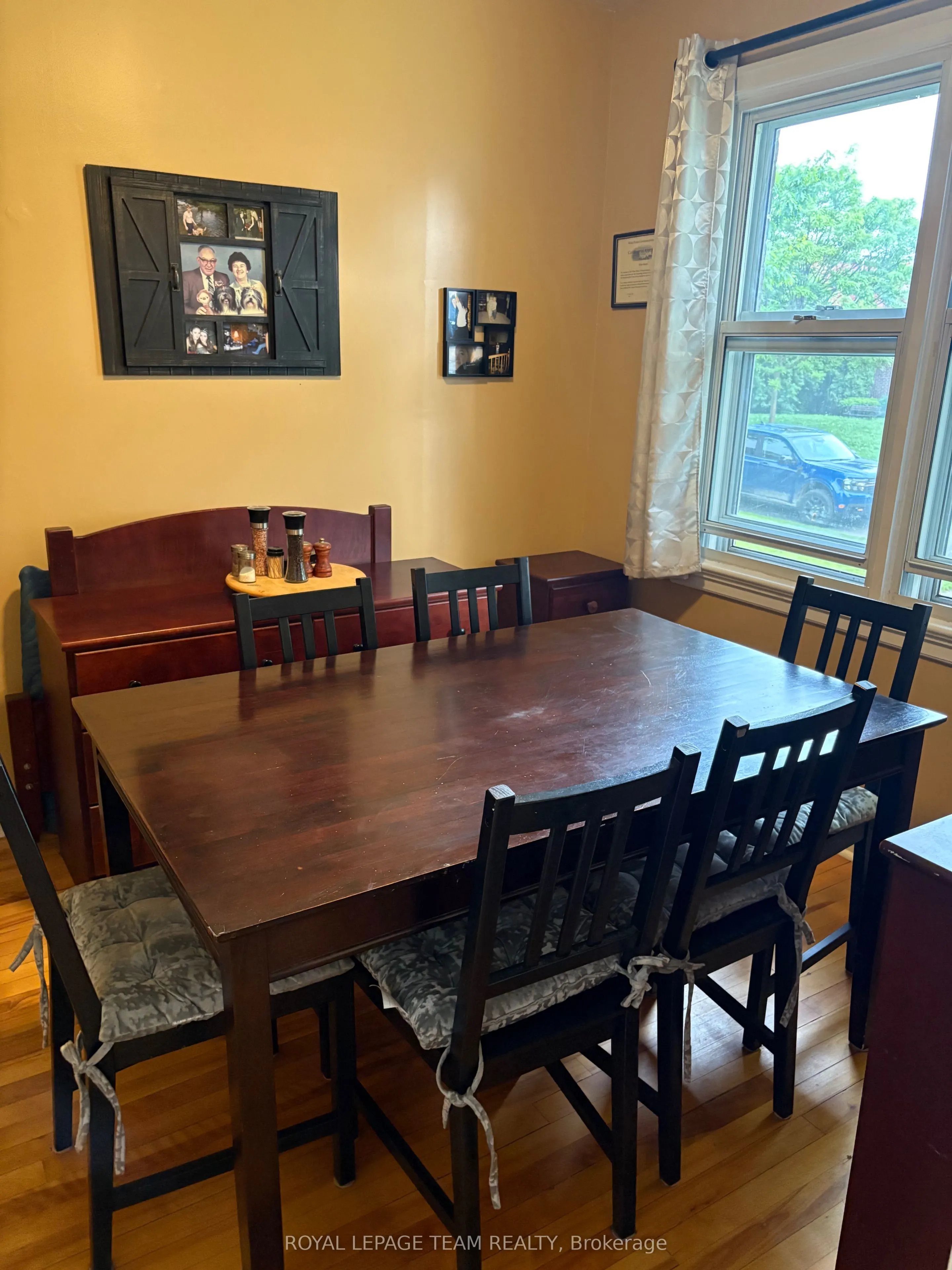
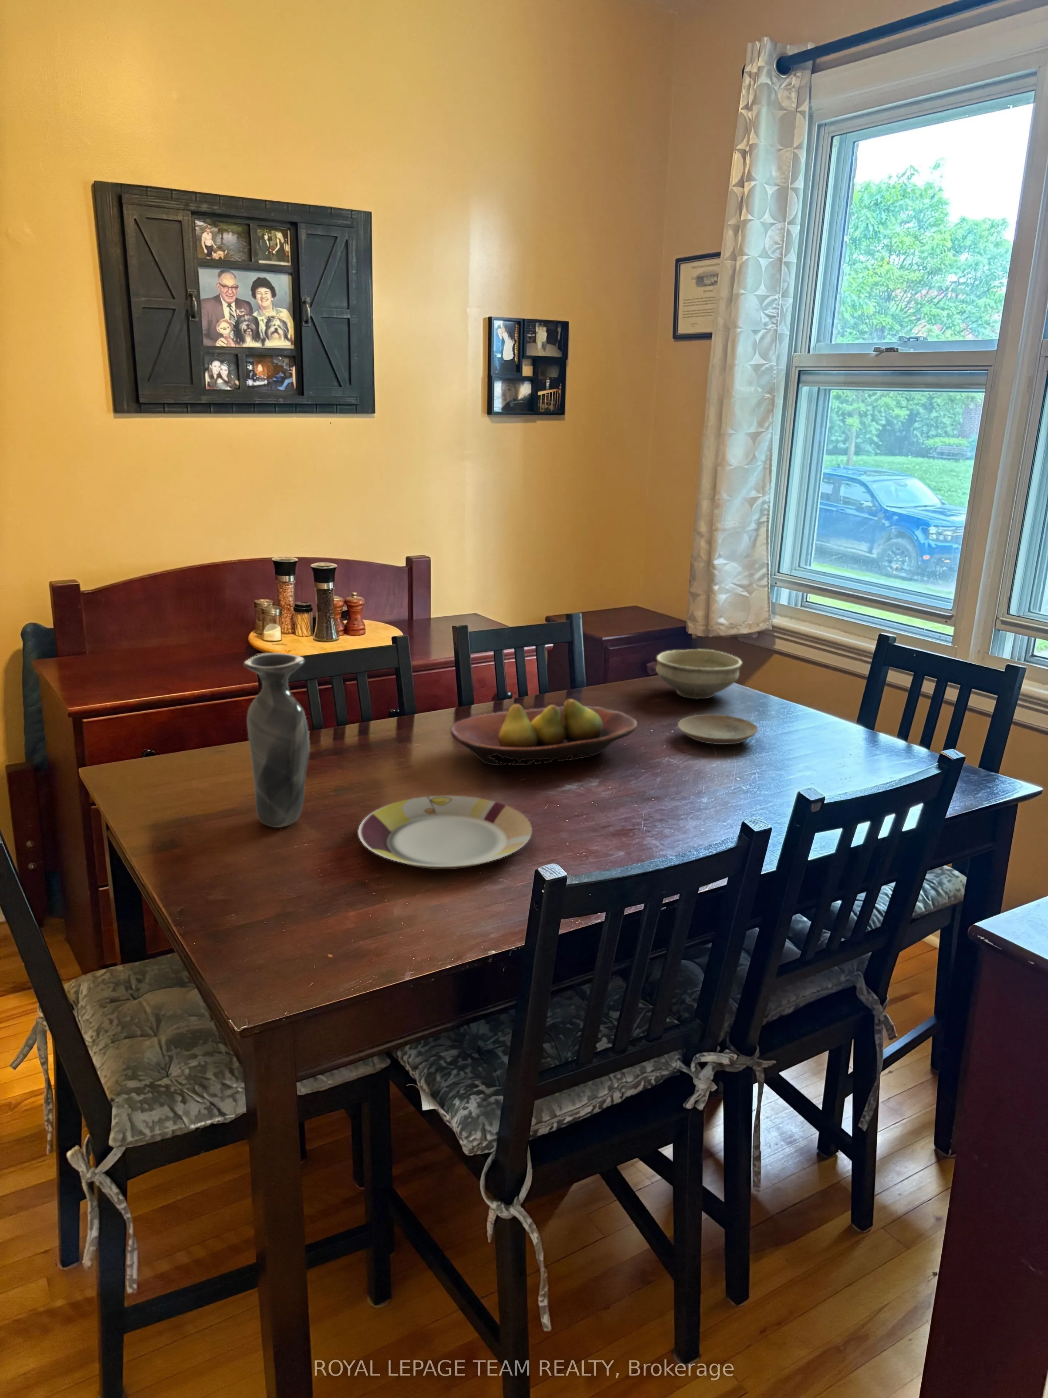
+ plate (717, 732)
+ bowl (697, 676)
+ fruit bowl (544, 728)
+ vase (279, 742)
+ plate (446, 834)
